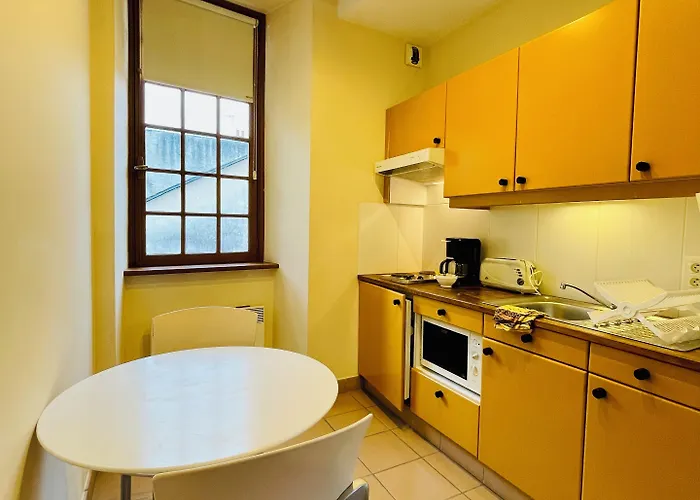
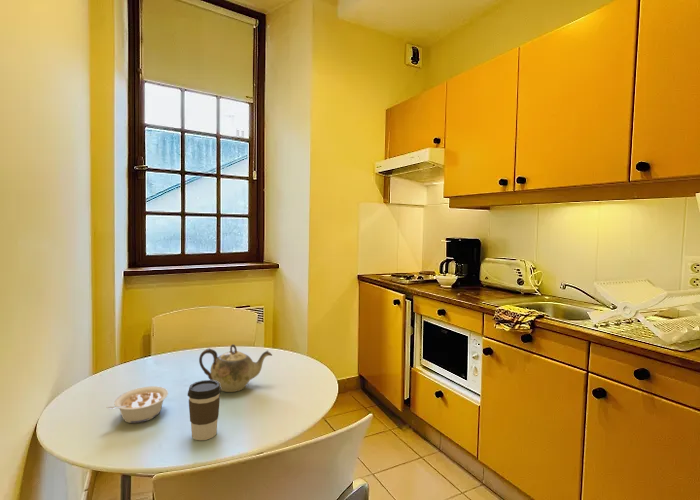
+ teapot (236, 365)
+ legume (141, 404)
+ coffee cup (204, 409)
